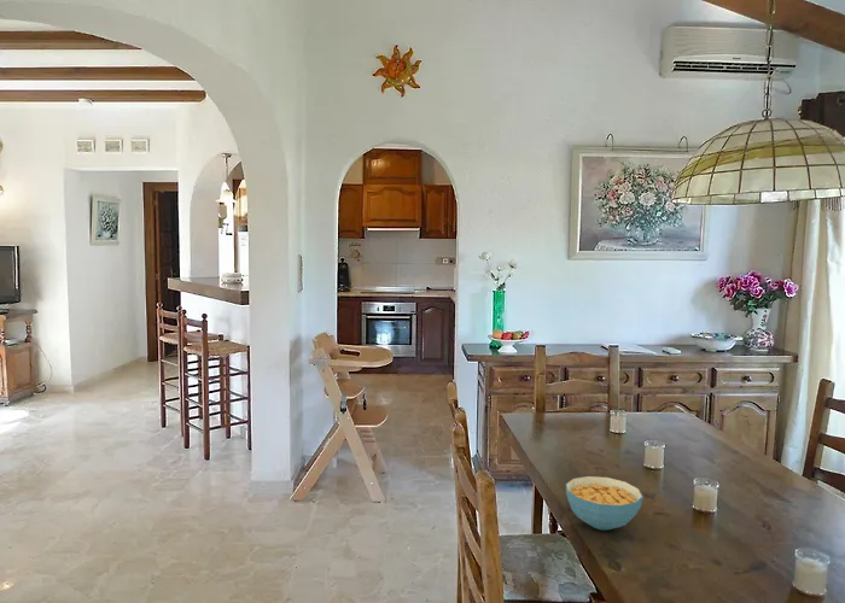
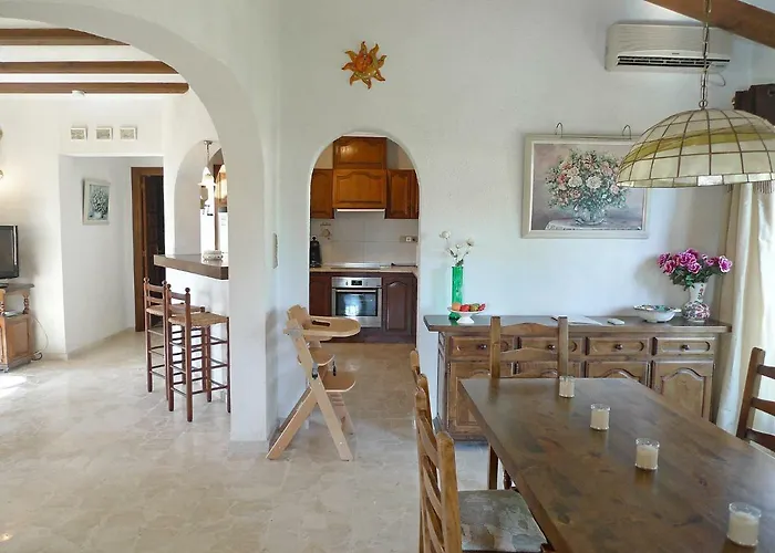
- cereal bowl (602, 507)
